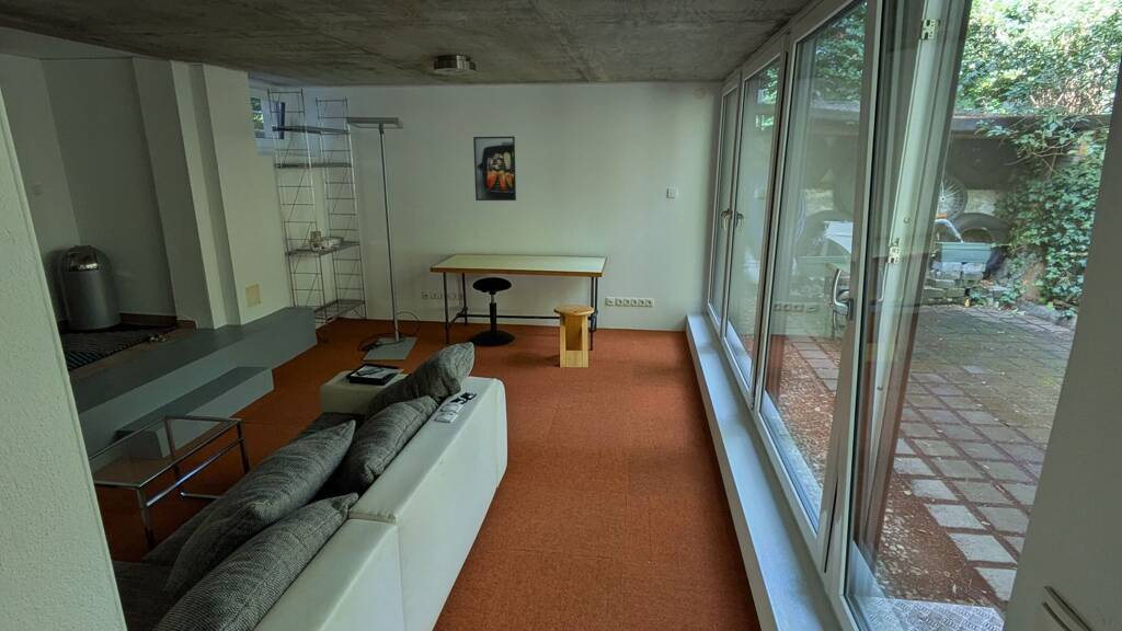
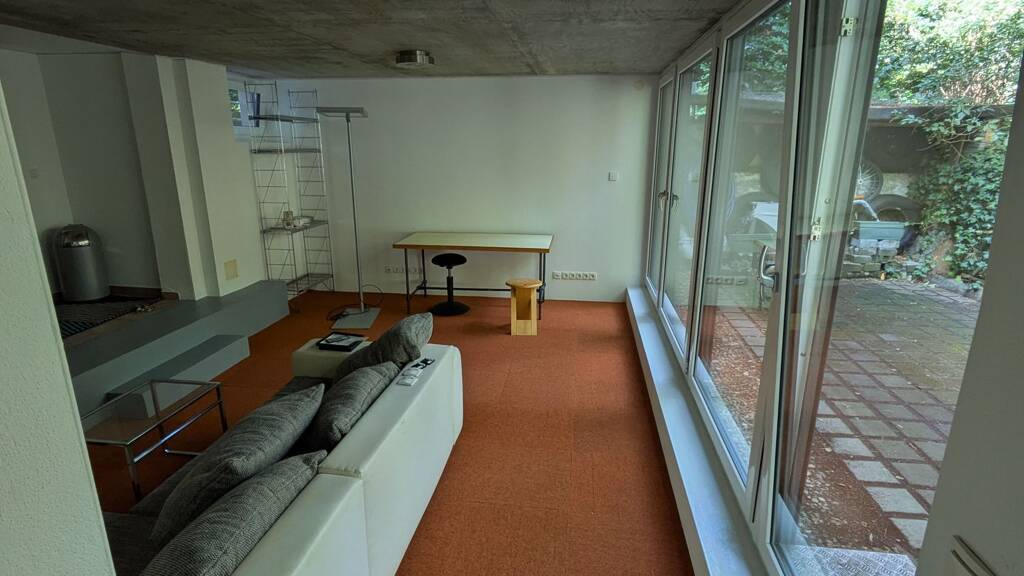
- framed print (494, 169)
